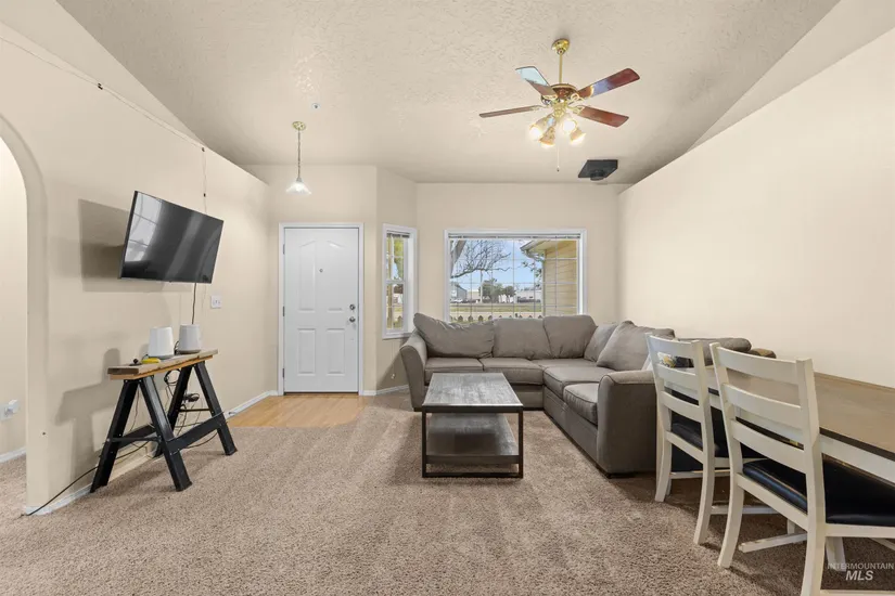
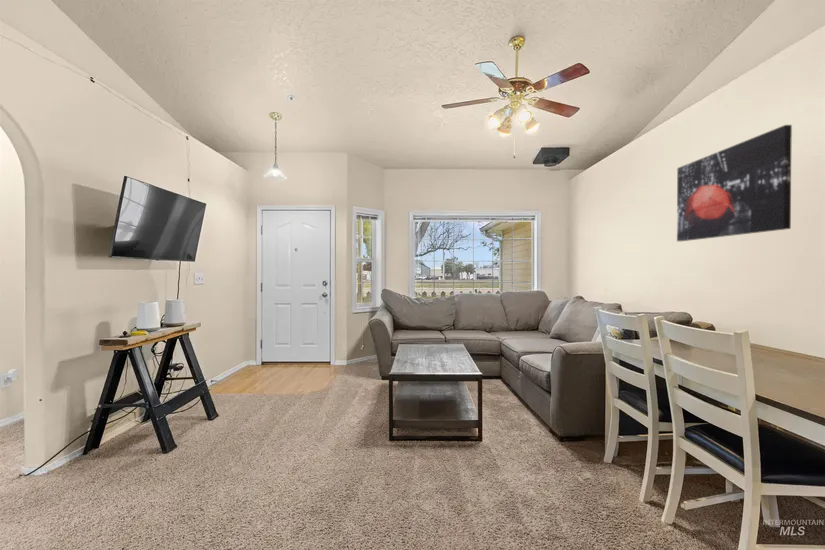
+ wall art (724, 193)
